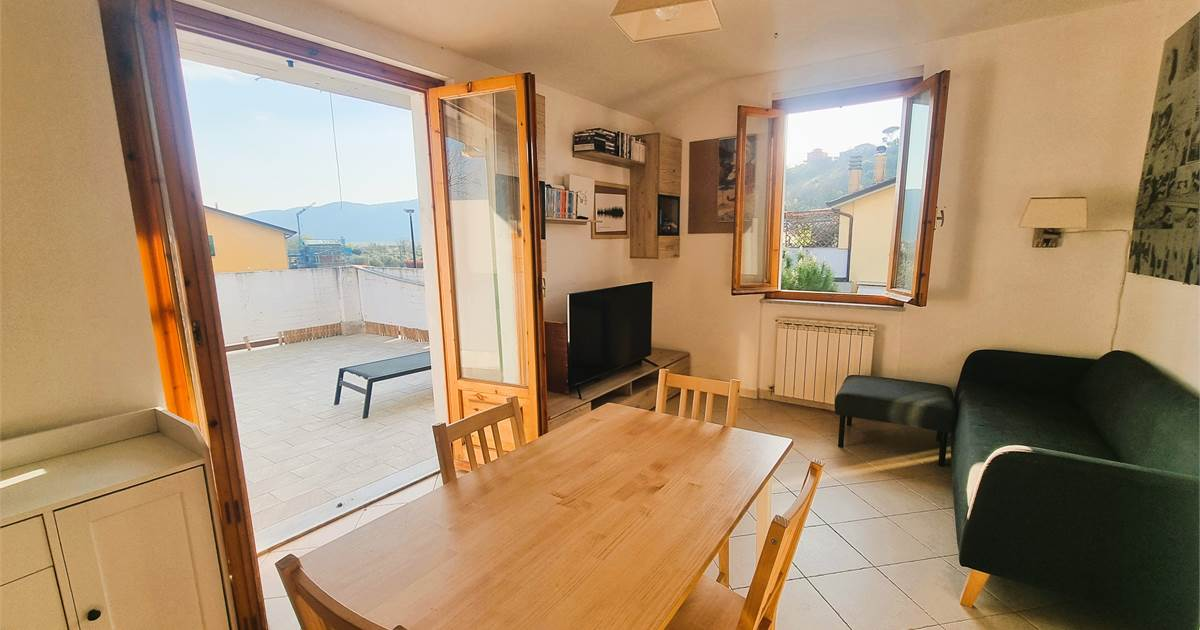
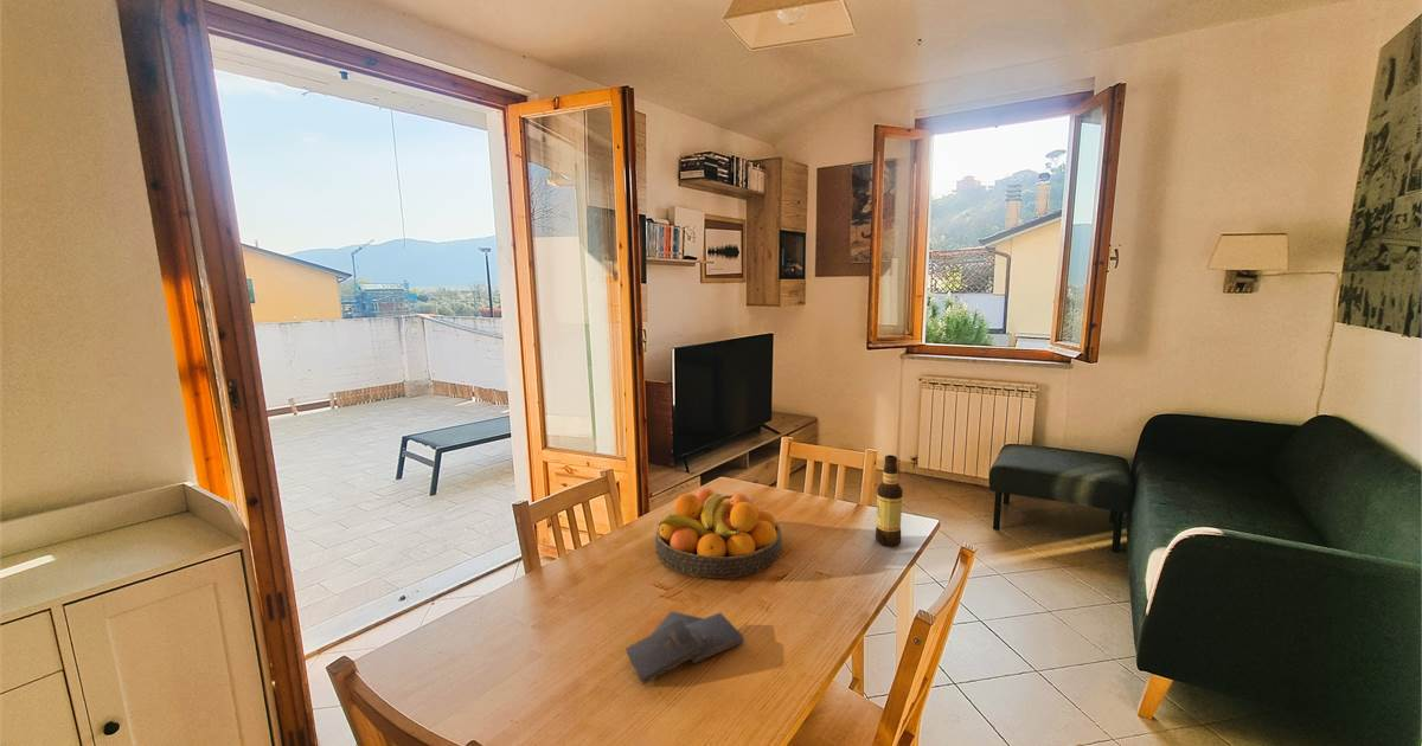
+ book (685, 639)
+ fruit bowl (718, 521)
+ bottle (889, 499)
